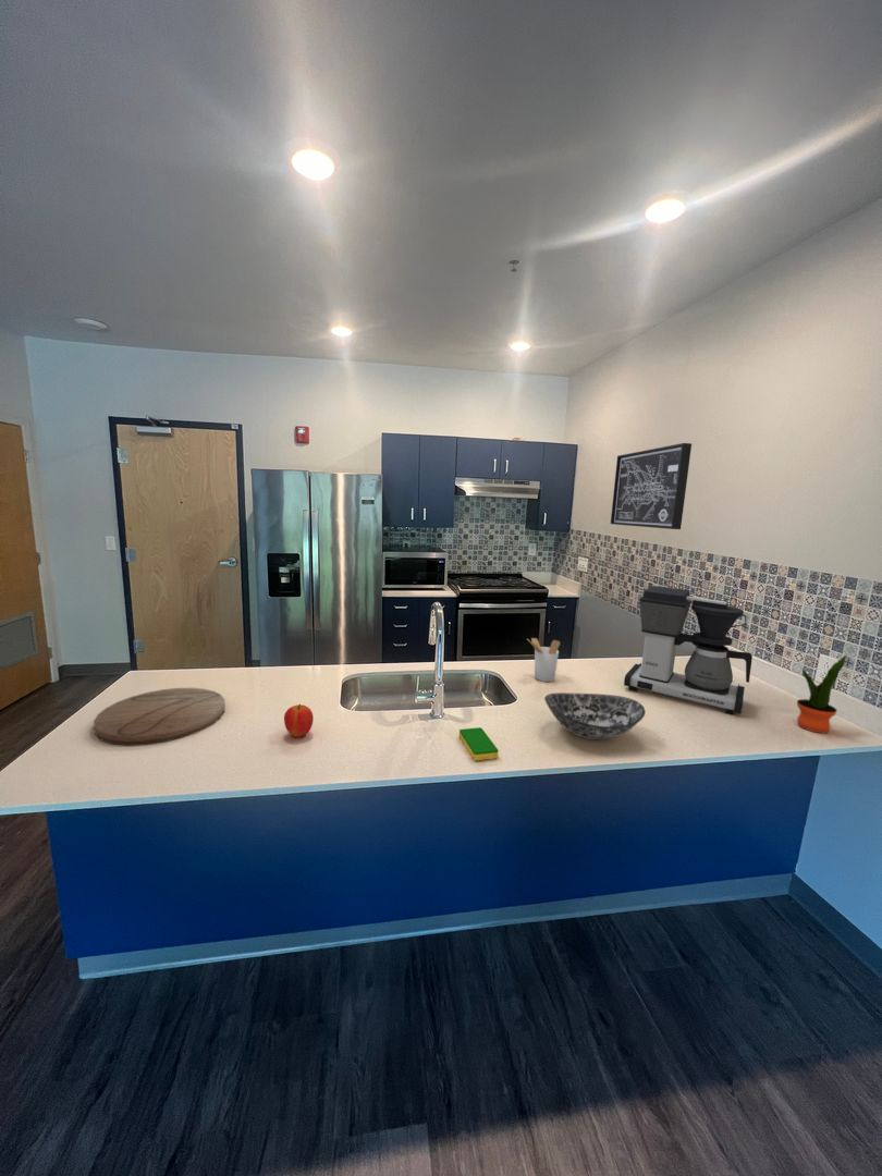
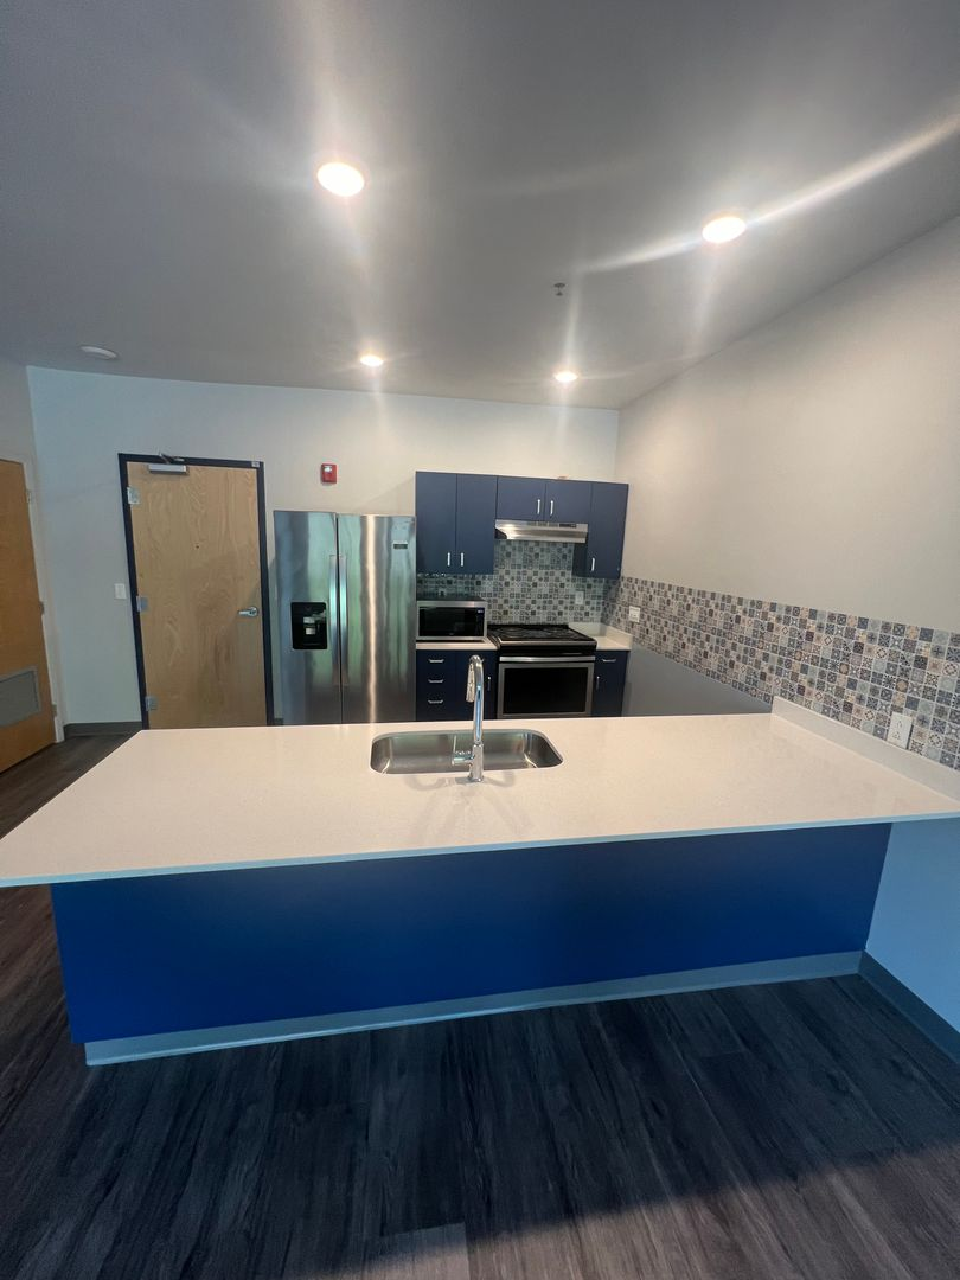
- apple (298, 719)
- wall art (646, 489)
- dish sponge (477, 743)
- cutting board (163, 713)
- utensil holder (541, 658)
- coffee maker (691, 642)
- potted plant (822, 690)
- bowl (592, 718)
